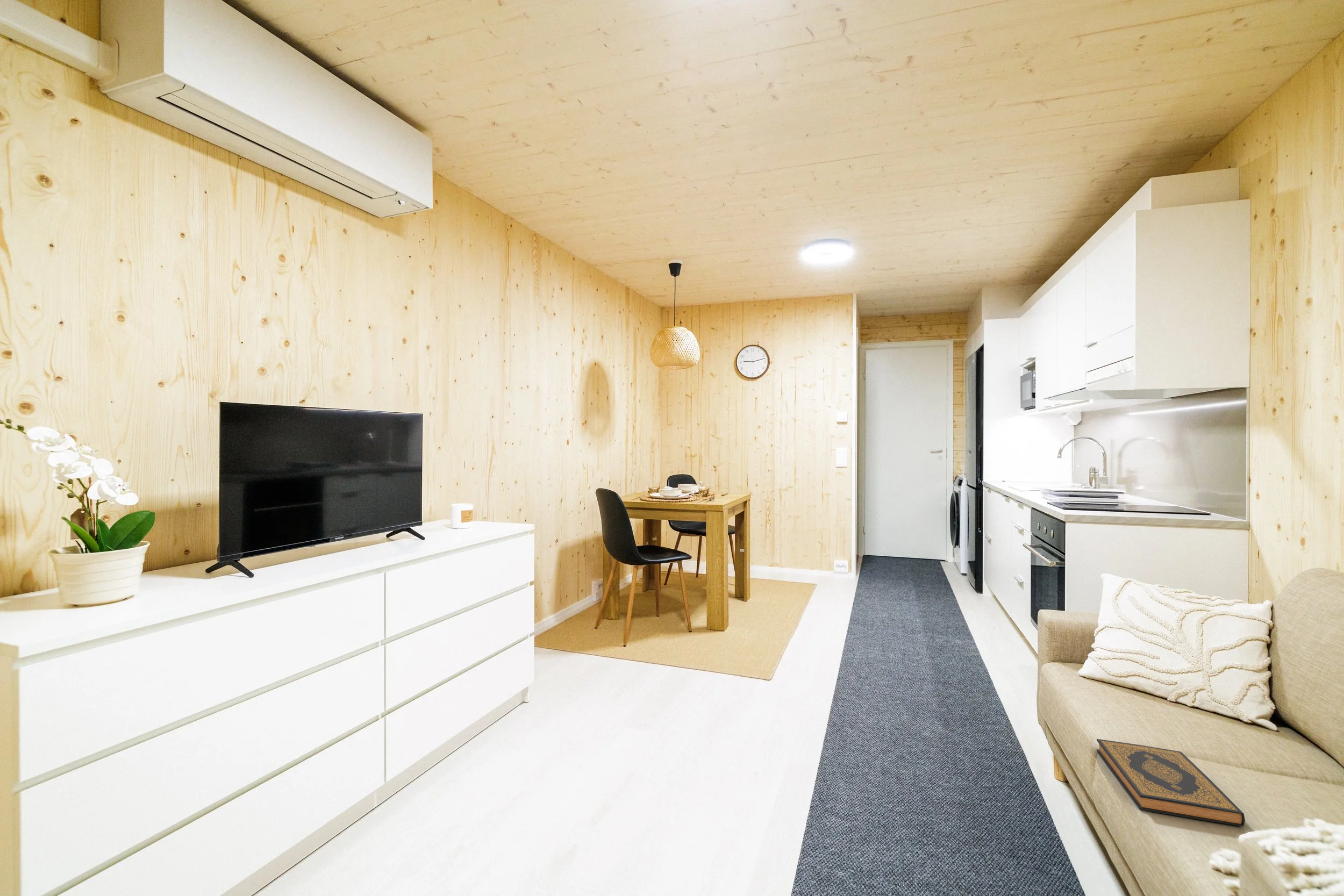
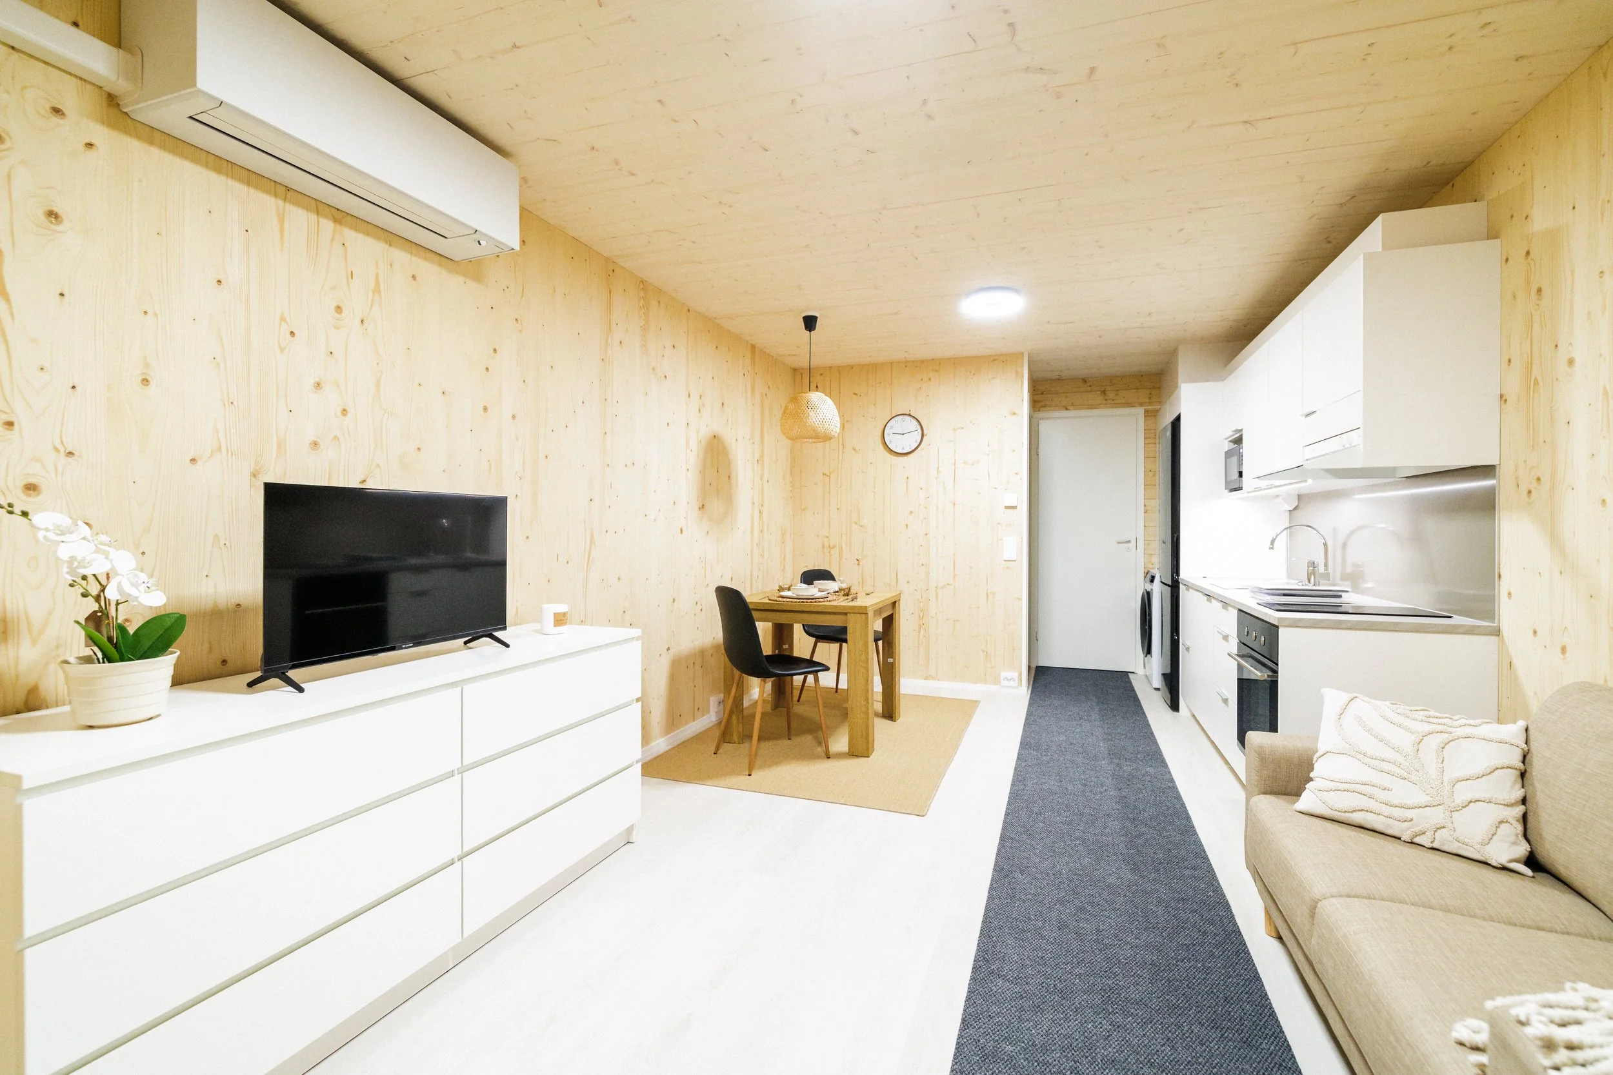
- hardback book (1162, 778)
